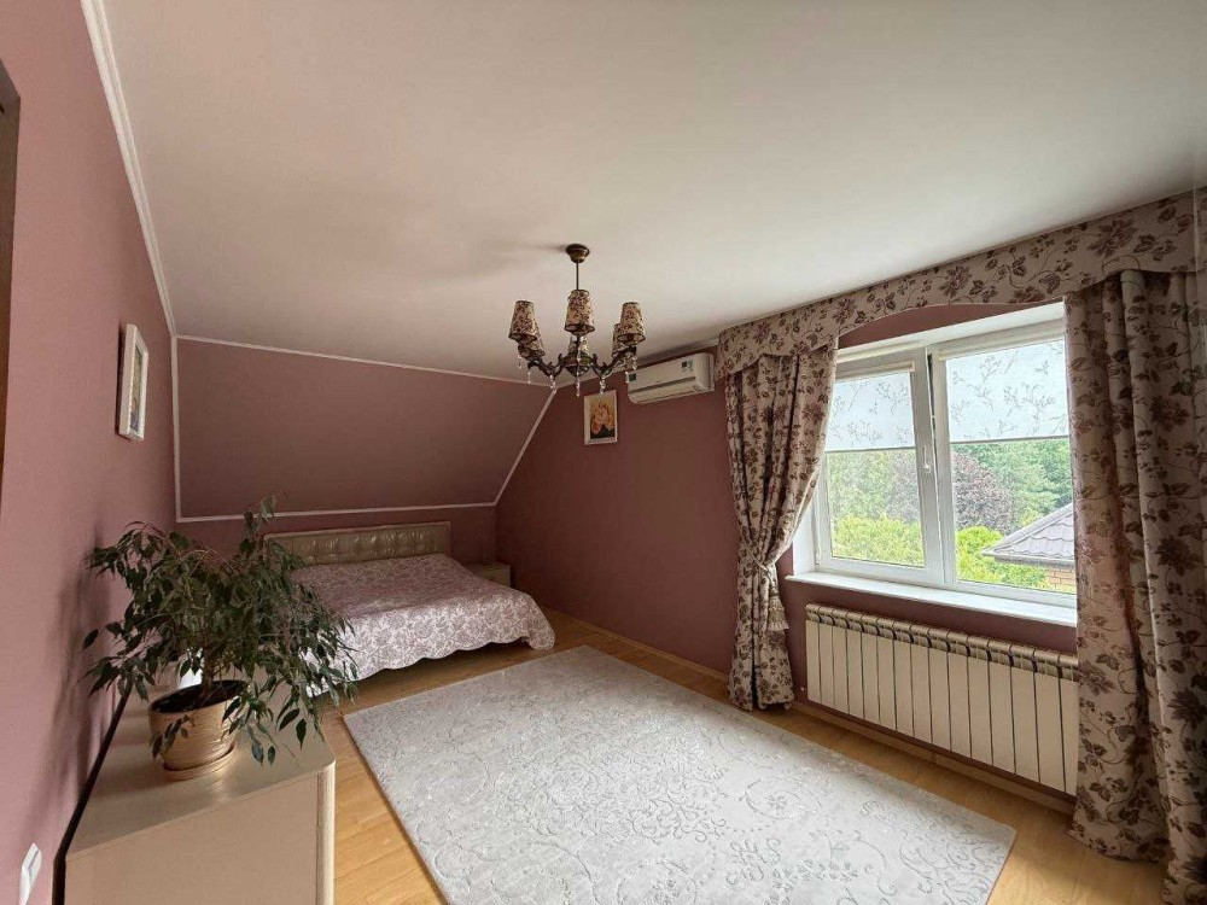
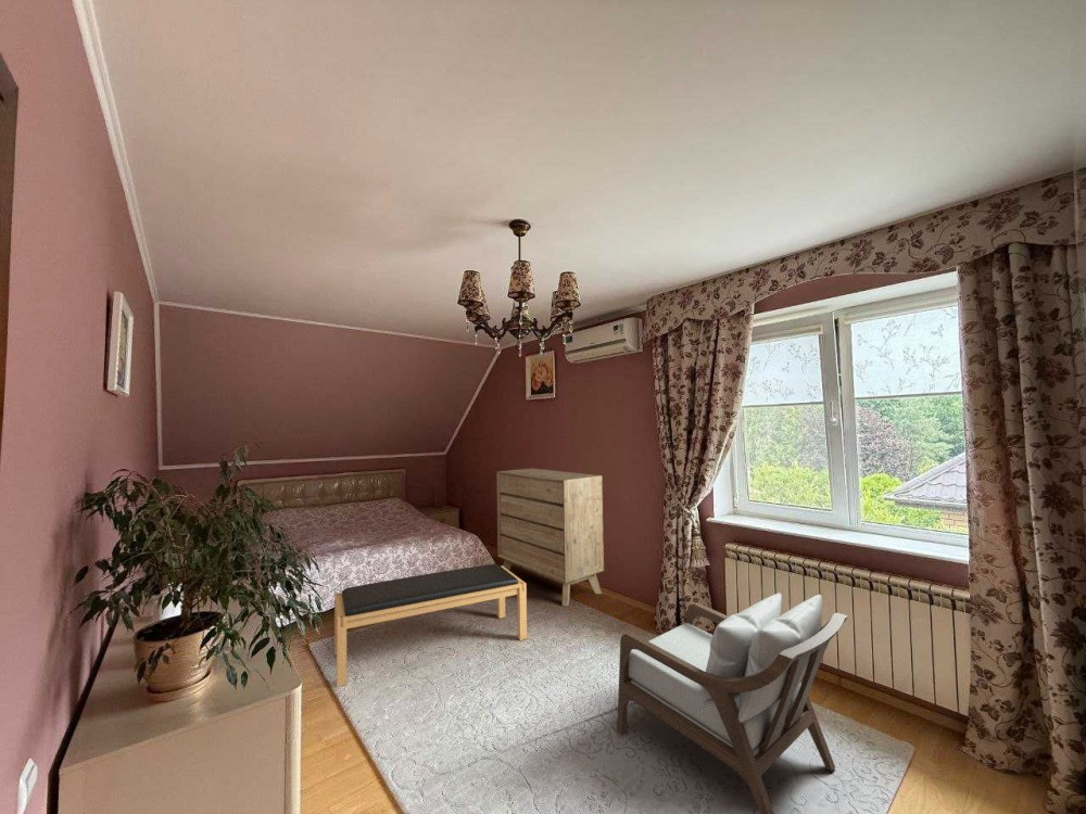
+ dresser (546, 529)
+ armchair (729, 671)
+ bench (431, 611)
